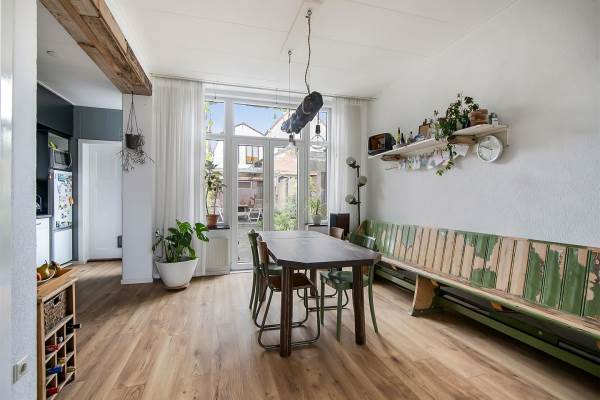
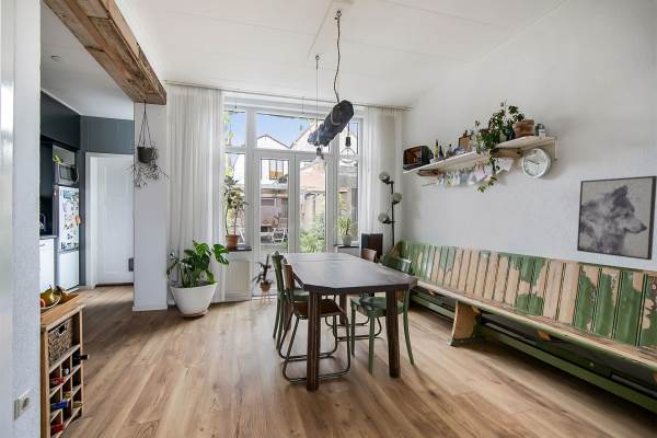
+ house plant (263, 278)
+ wall art (613, 217)
